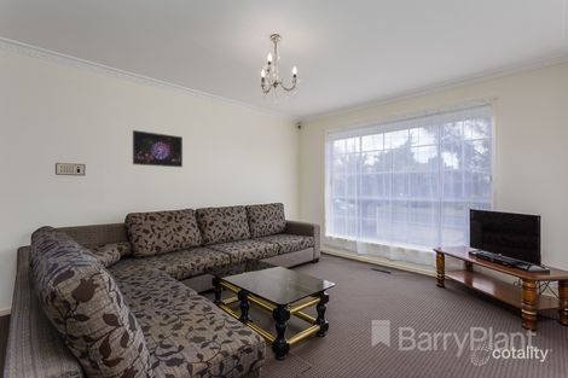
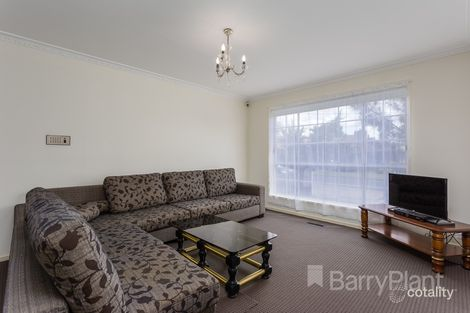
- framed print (158, 150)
